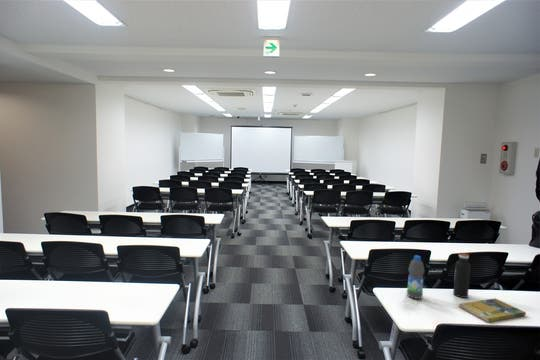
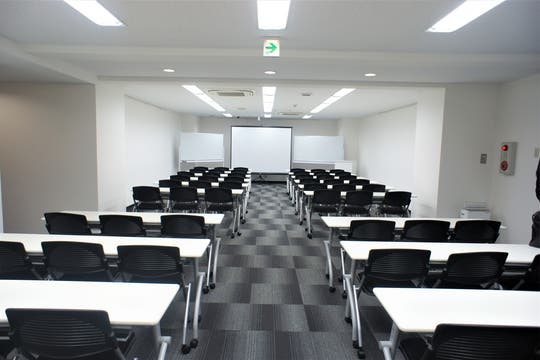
- water bottle (462, 274)
- booklet (491, 309)
- water bottle (415, 276)
